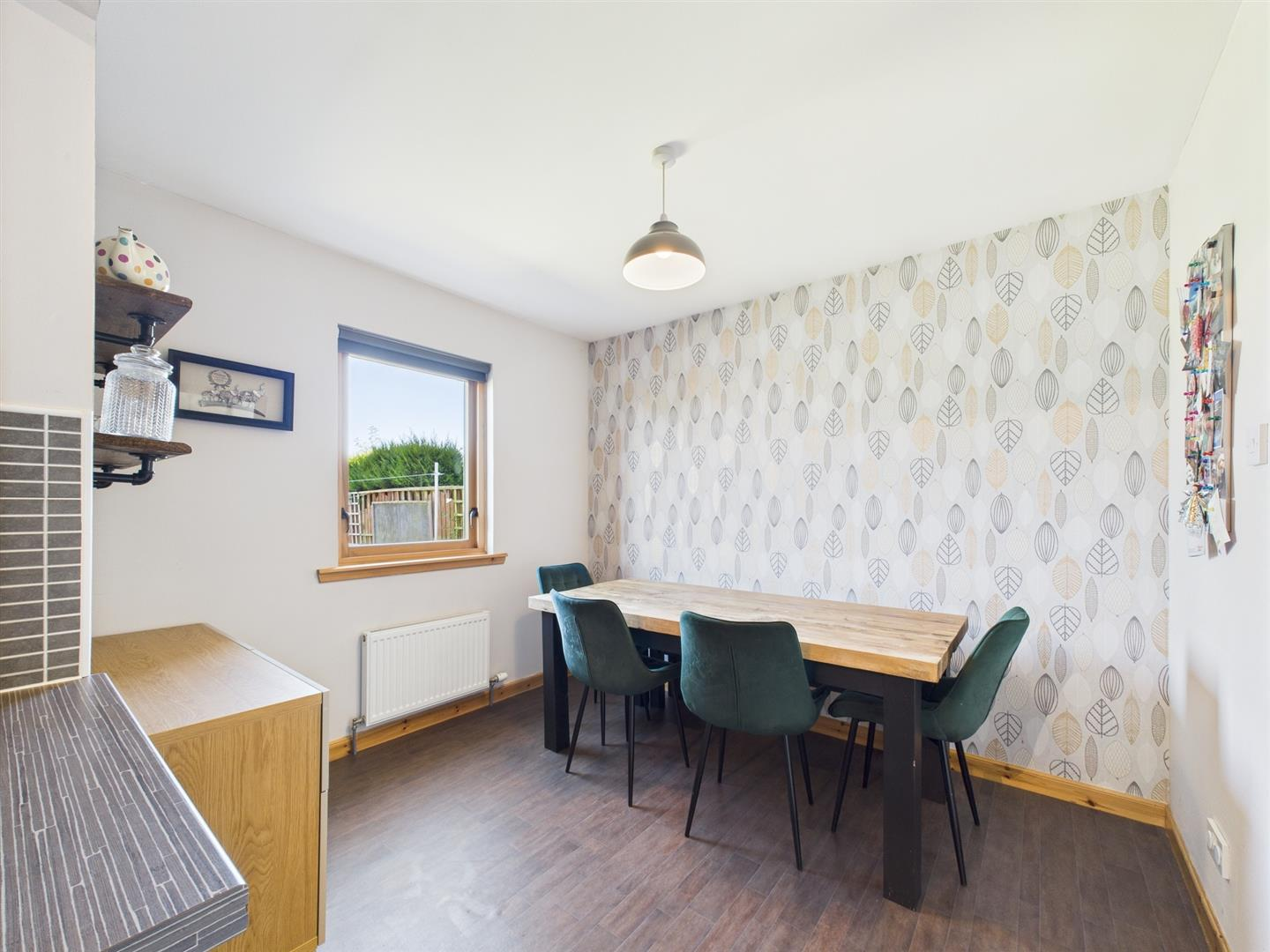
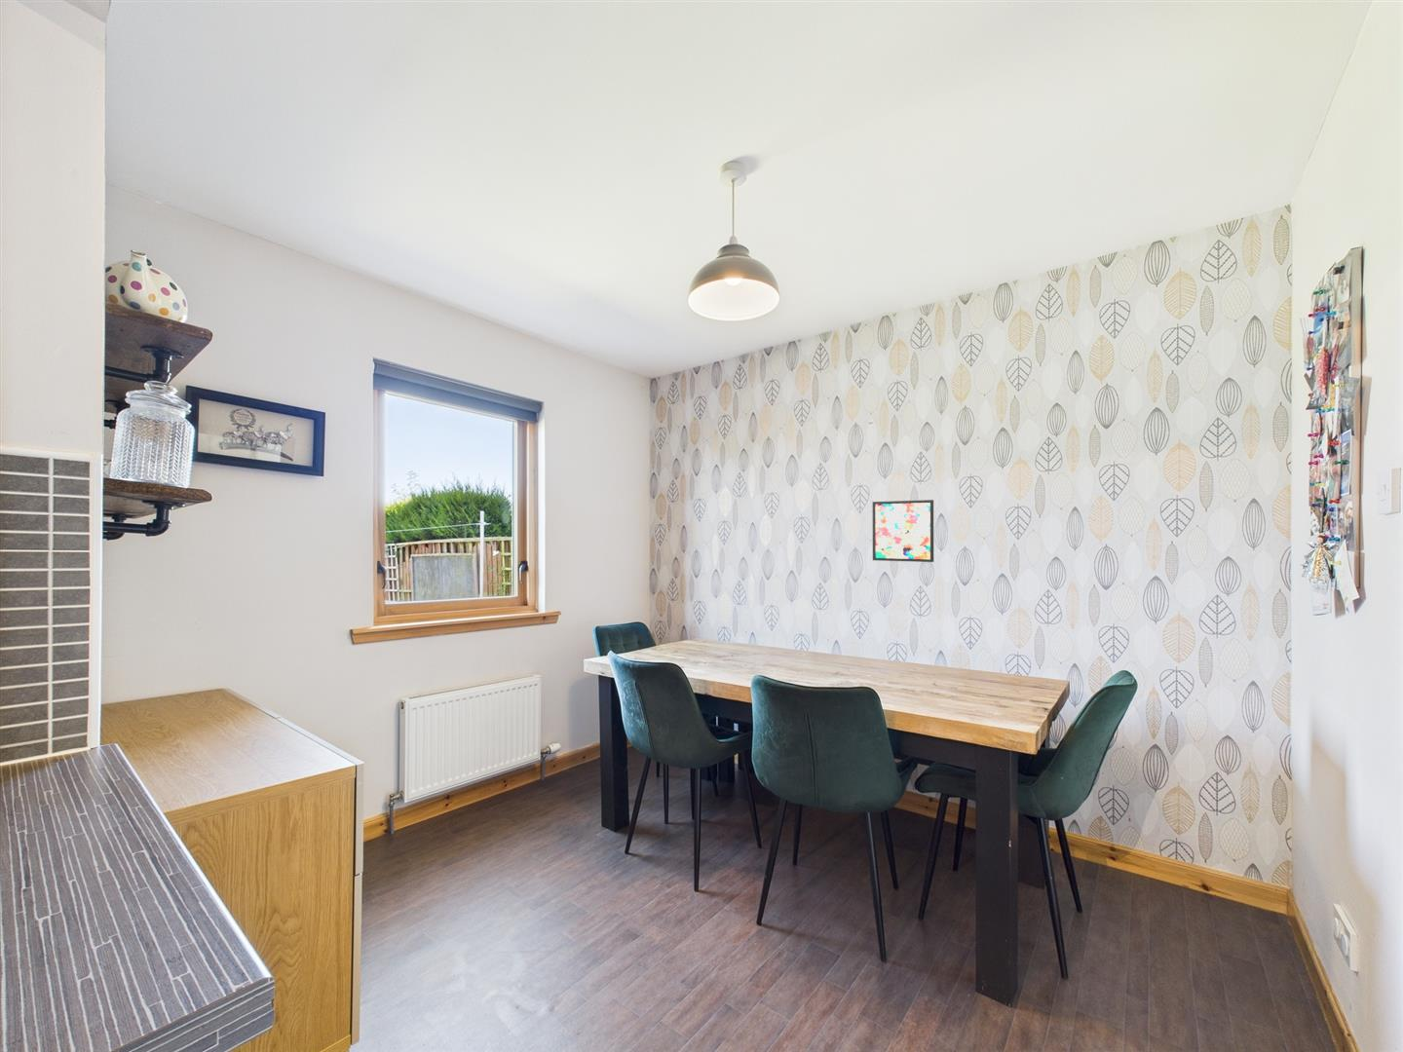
+ wall art (903, 530)
